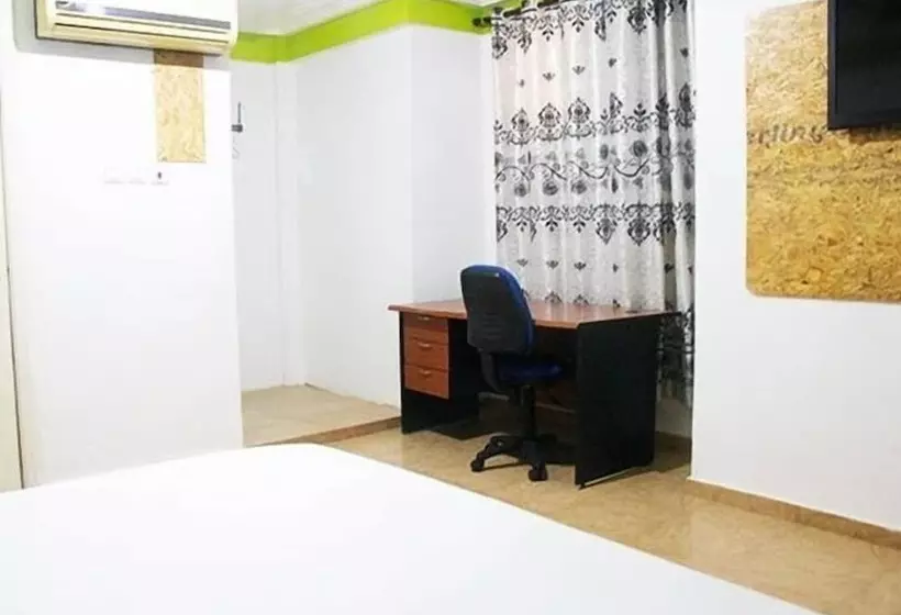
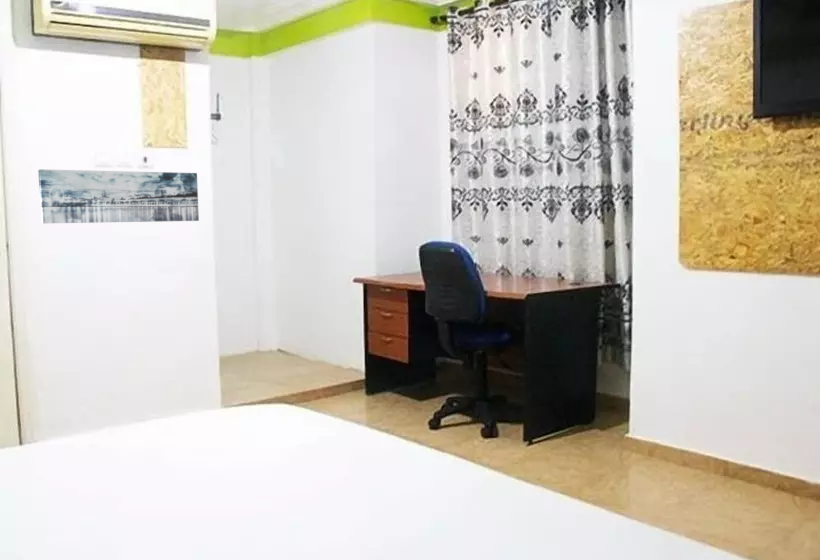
+ wall art (123, 196)
